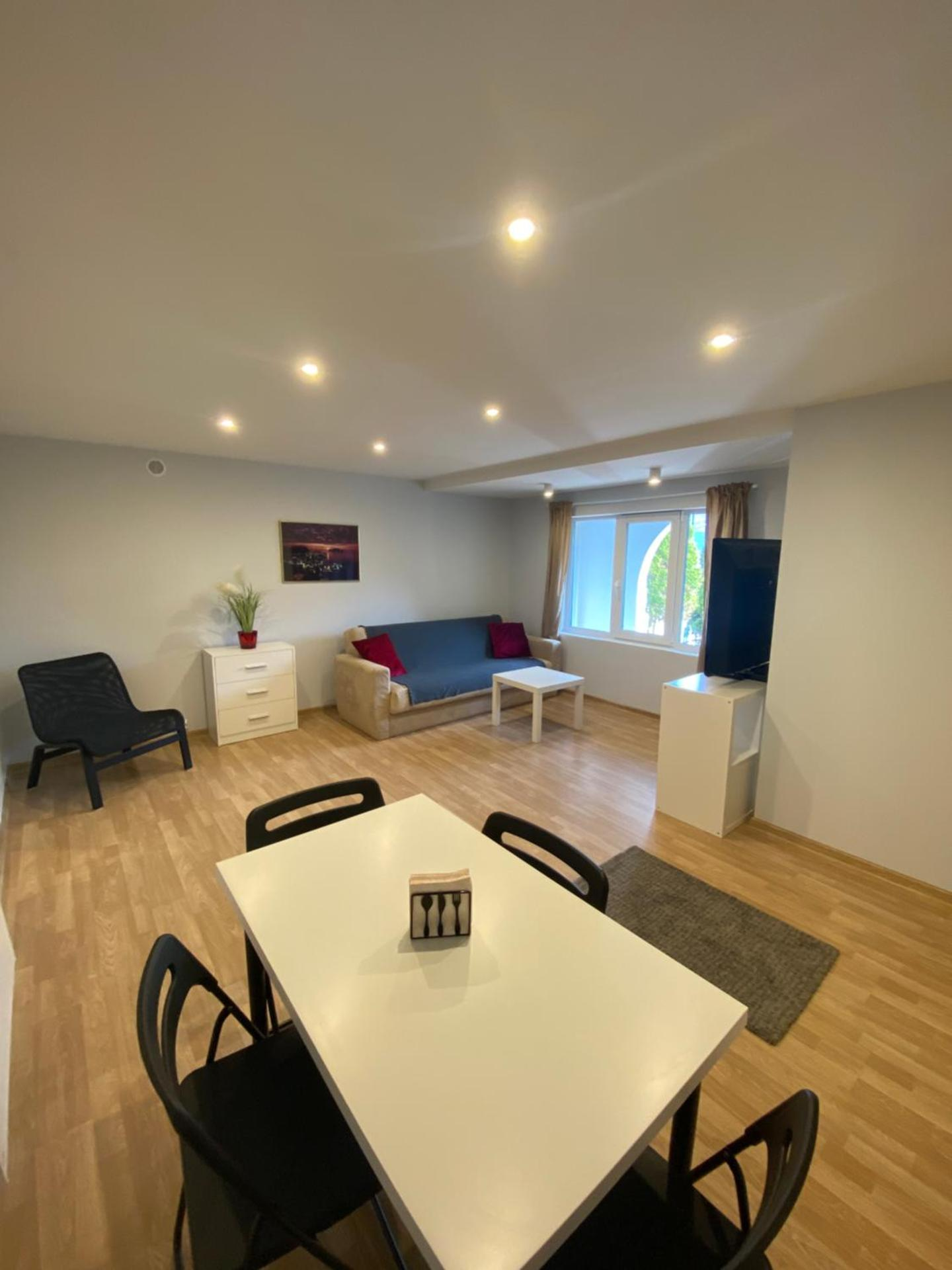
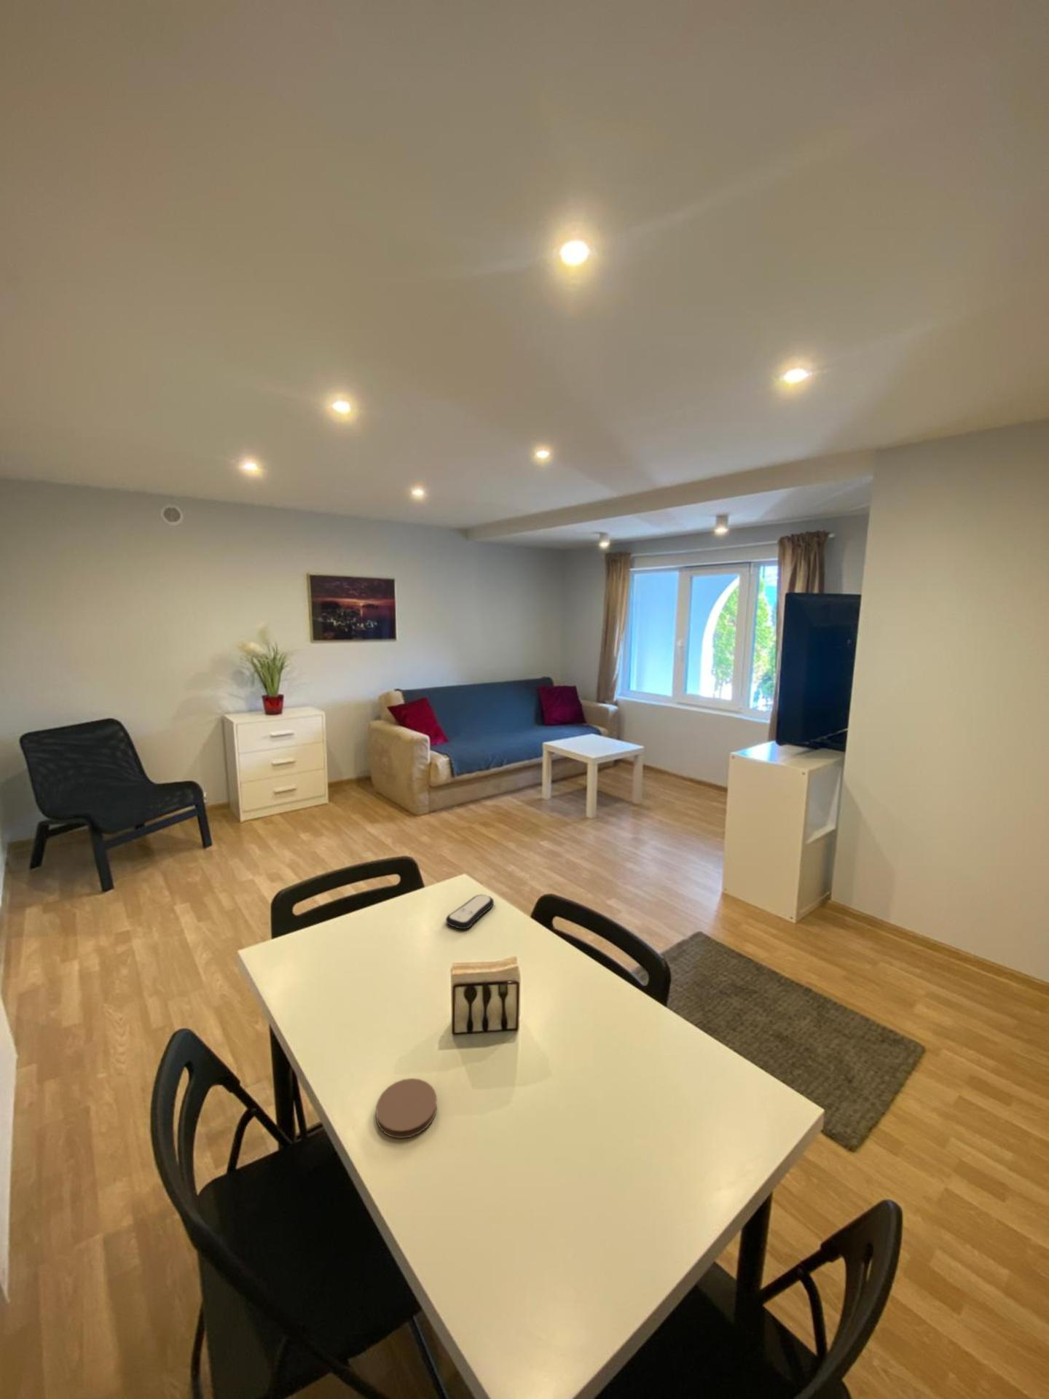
+ remote control (472, 910)
+ coaster (407, 1106)
